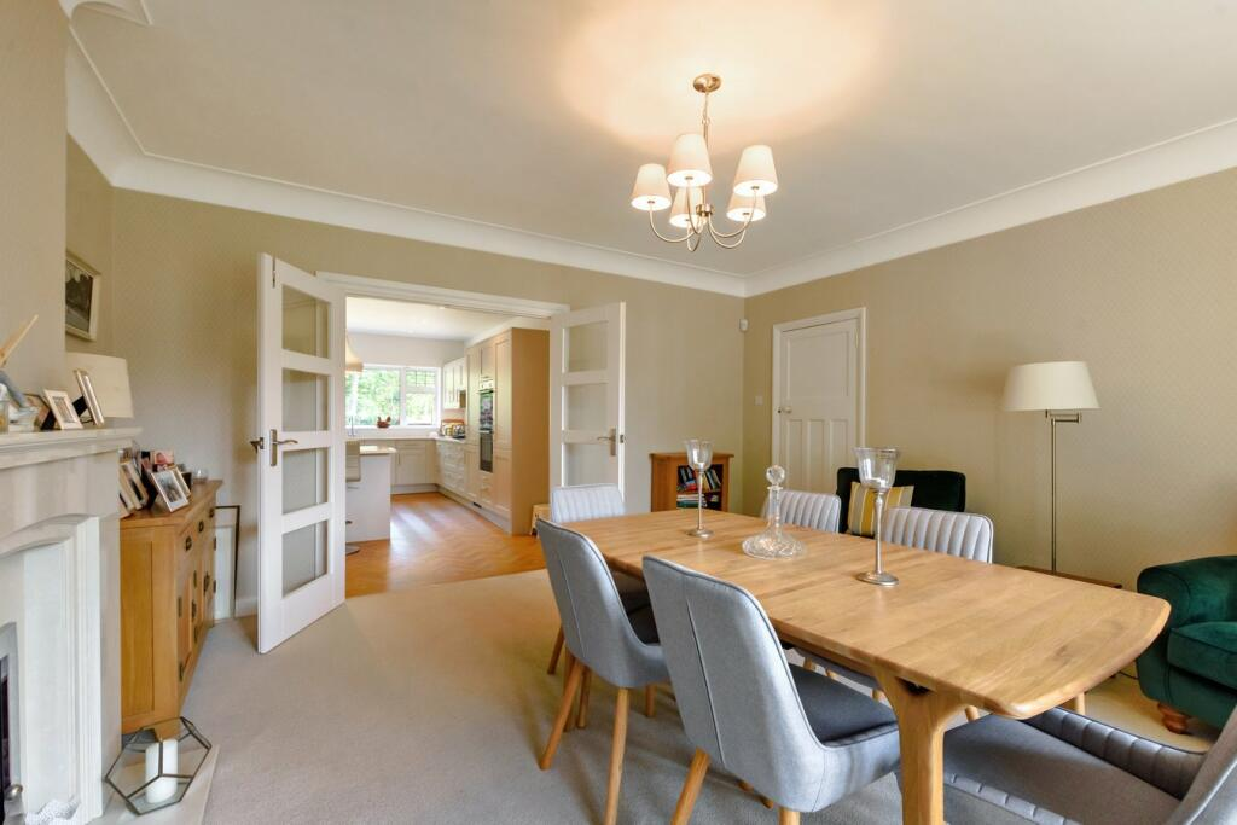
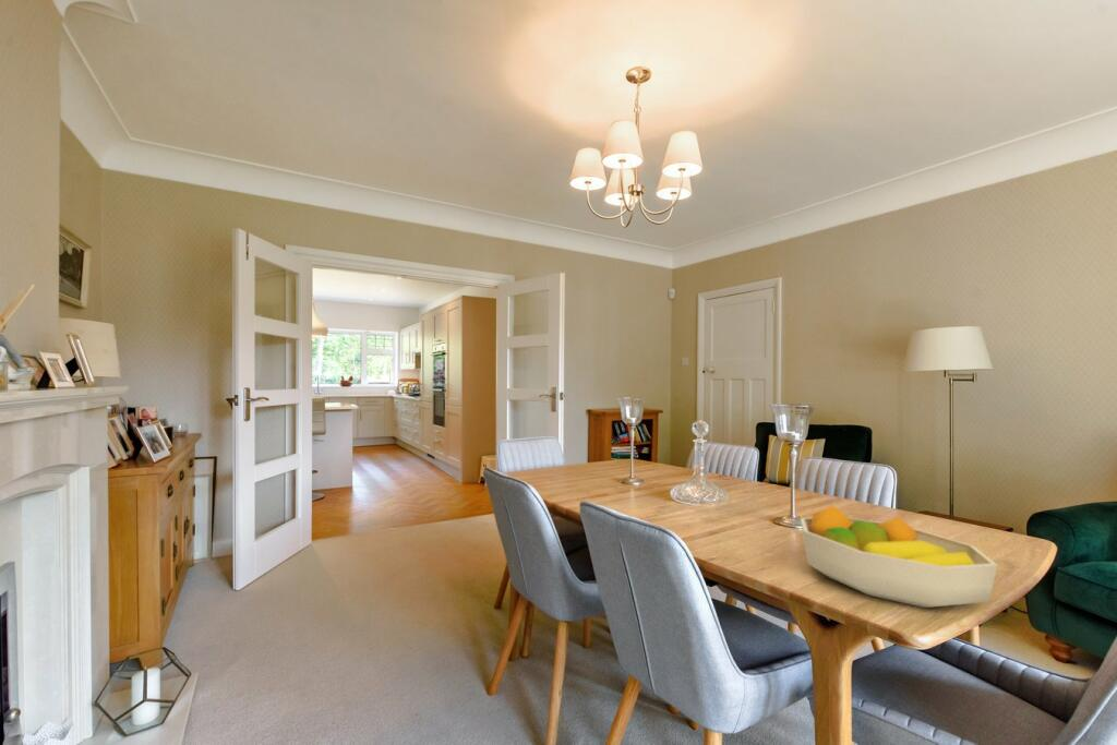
+ fruit bowl (885, 550)
